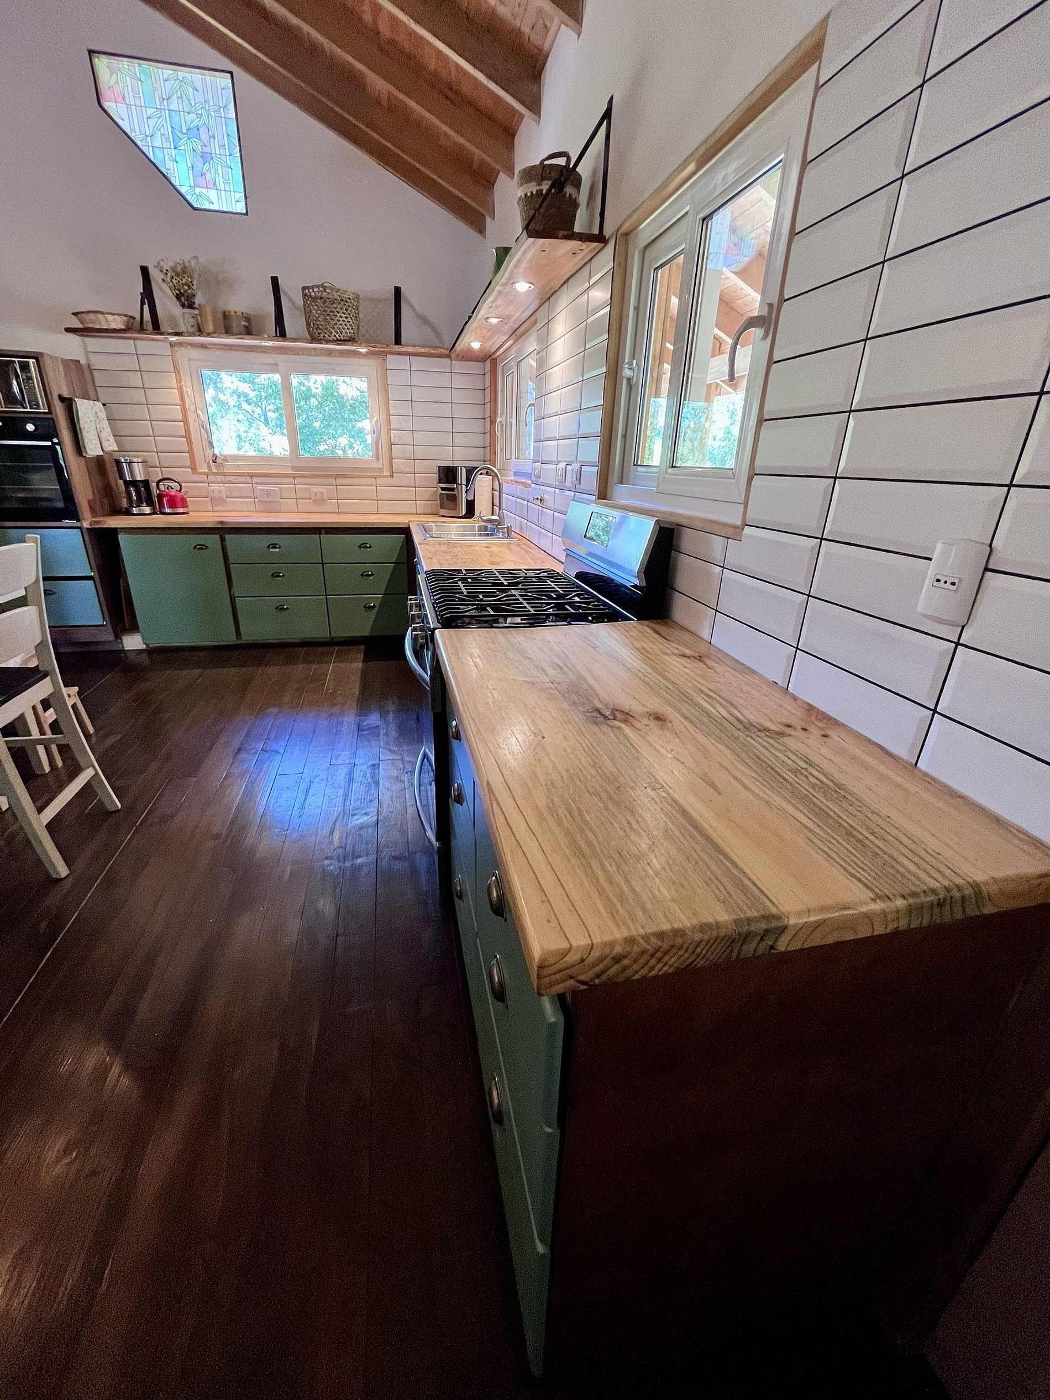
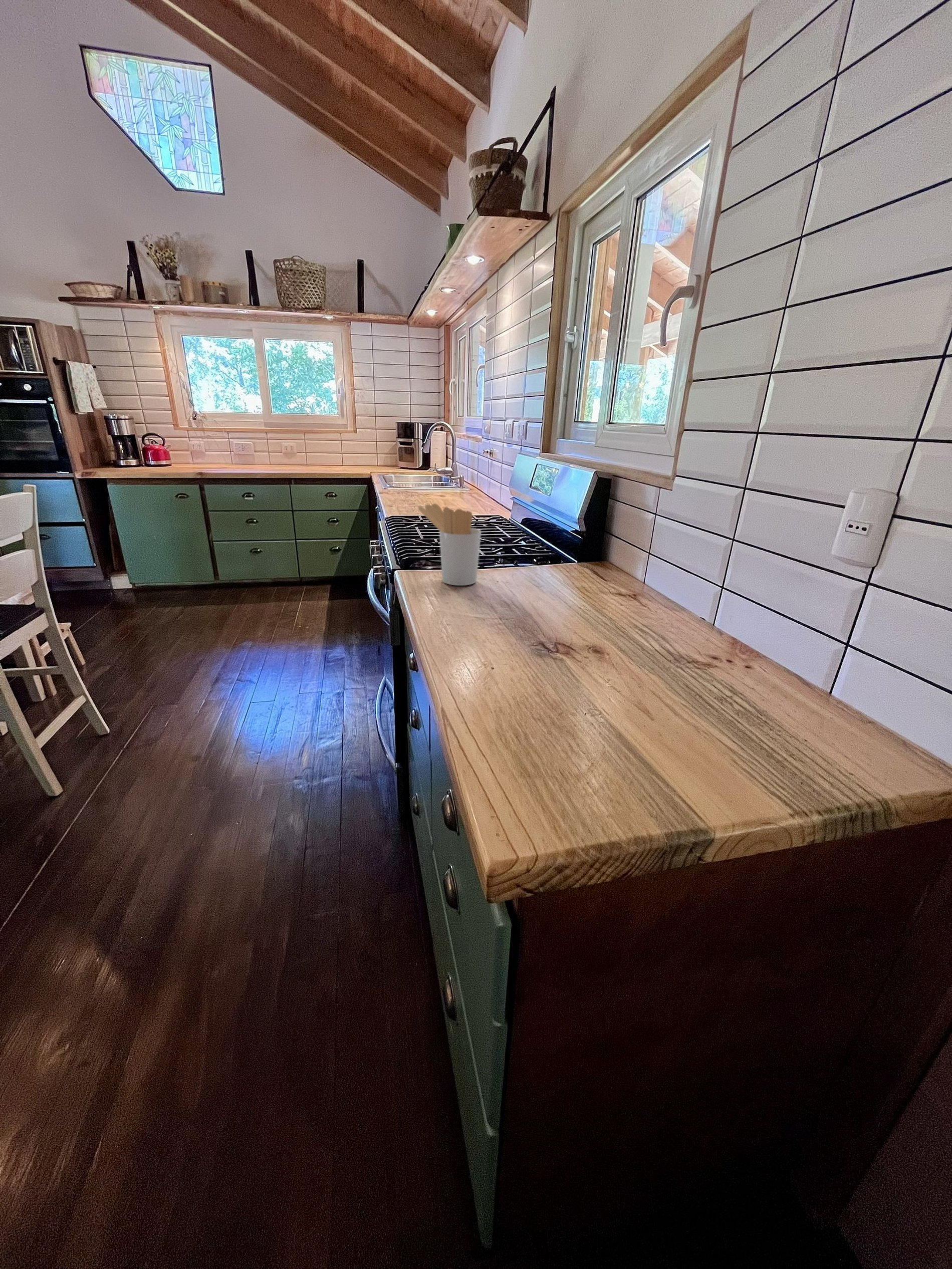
+ utensil holder (450, 542)
